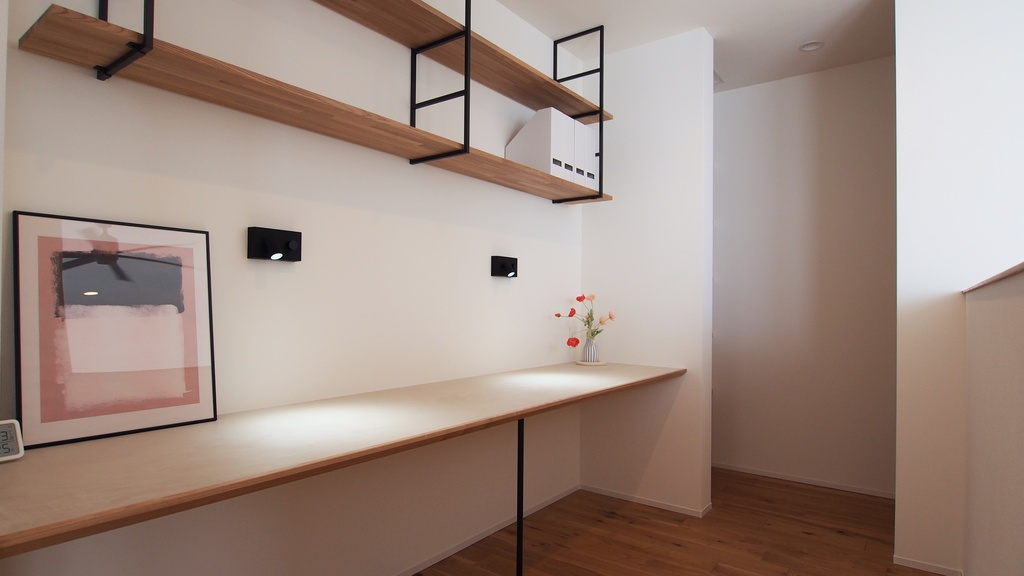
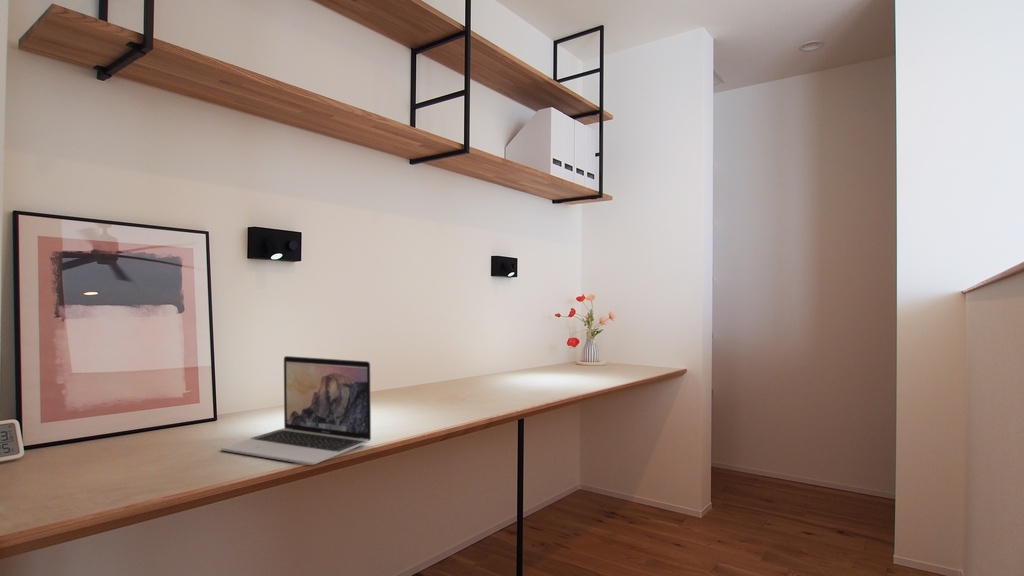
+ laptop (297, 405)
